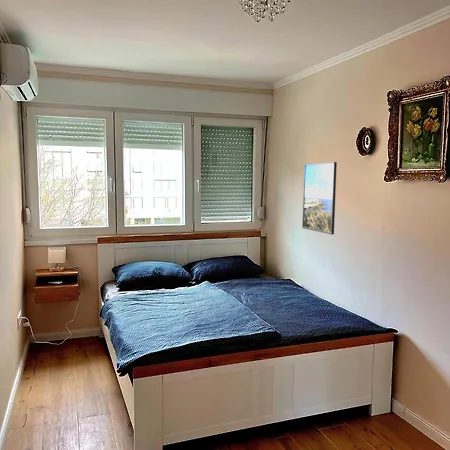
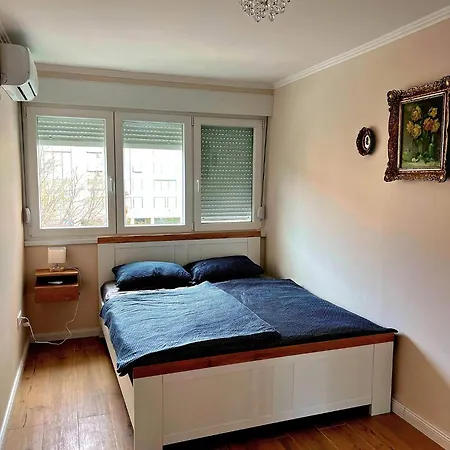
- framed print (318, 197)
